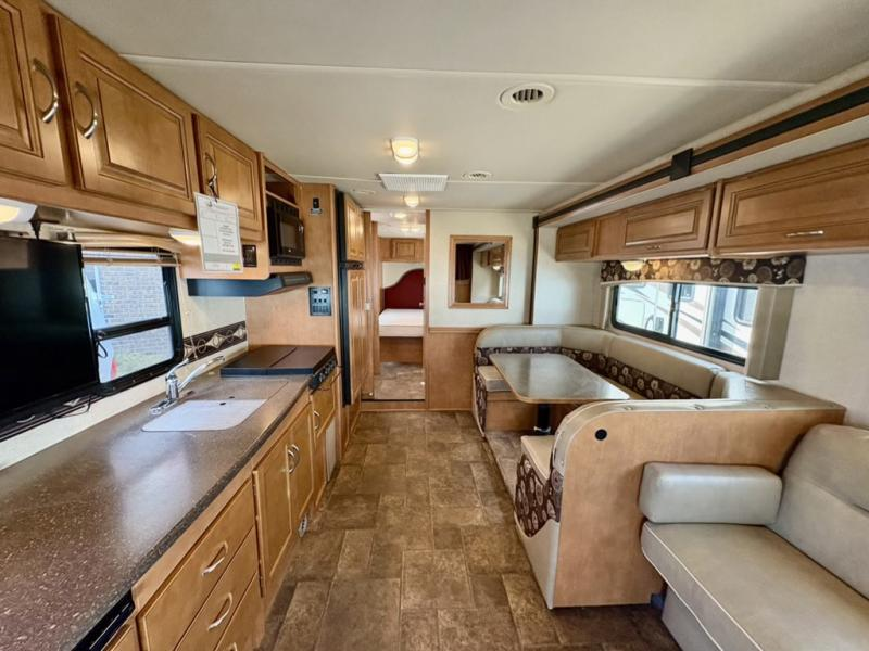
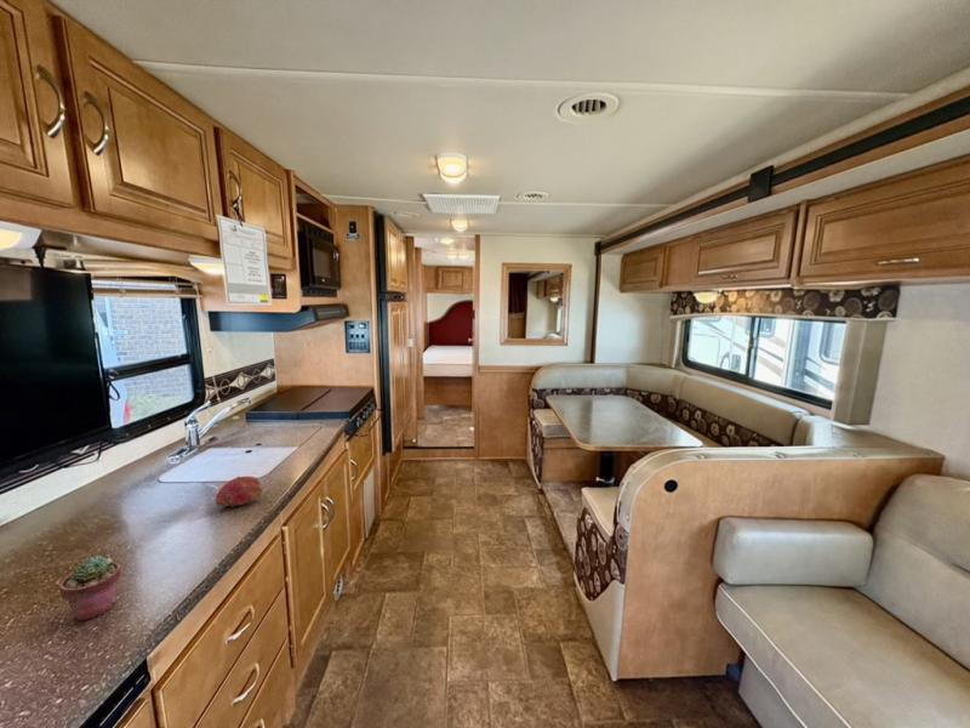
+ fruit (239, 489)
+ potted succulent (92, 585)
